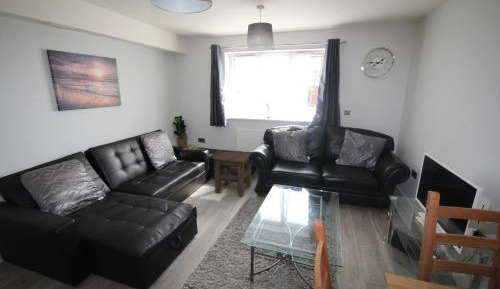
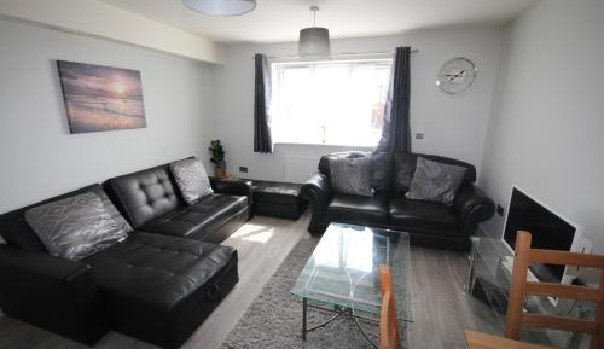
- side table (233, 171)
